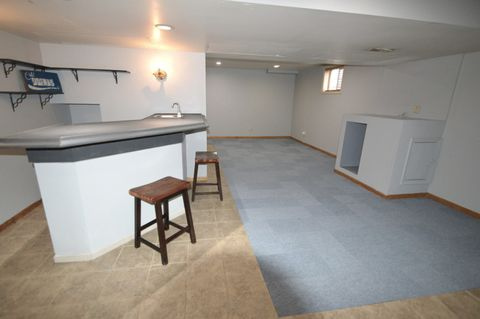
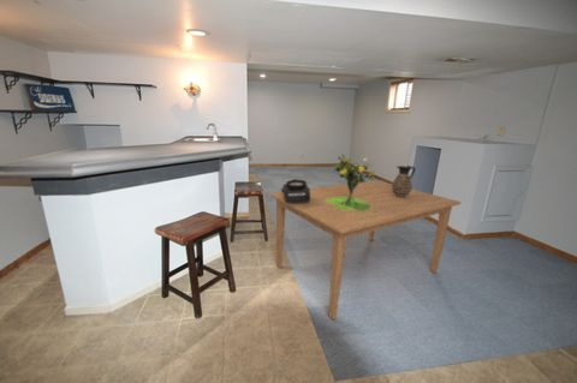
+ dining table (359, 233)
+ bouquet (355, 180)
+ ceramic jug (403, 180)
+ lantern (296, 190)
